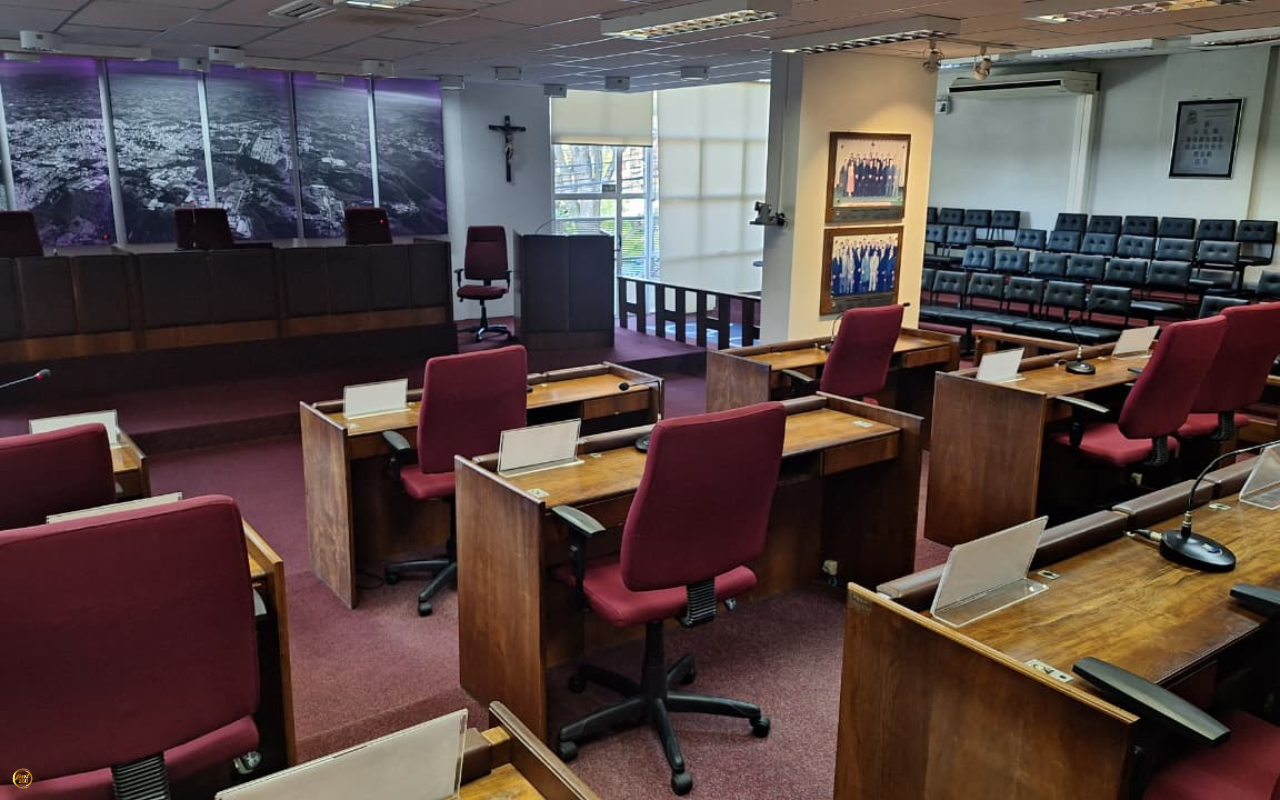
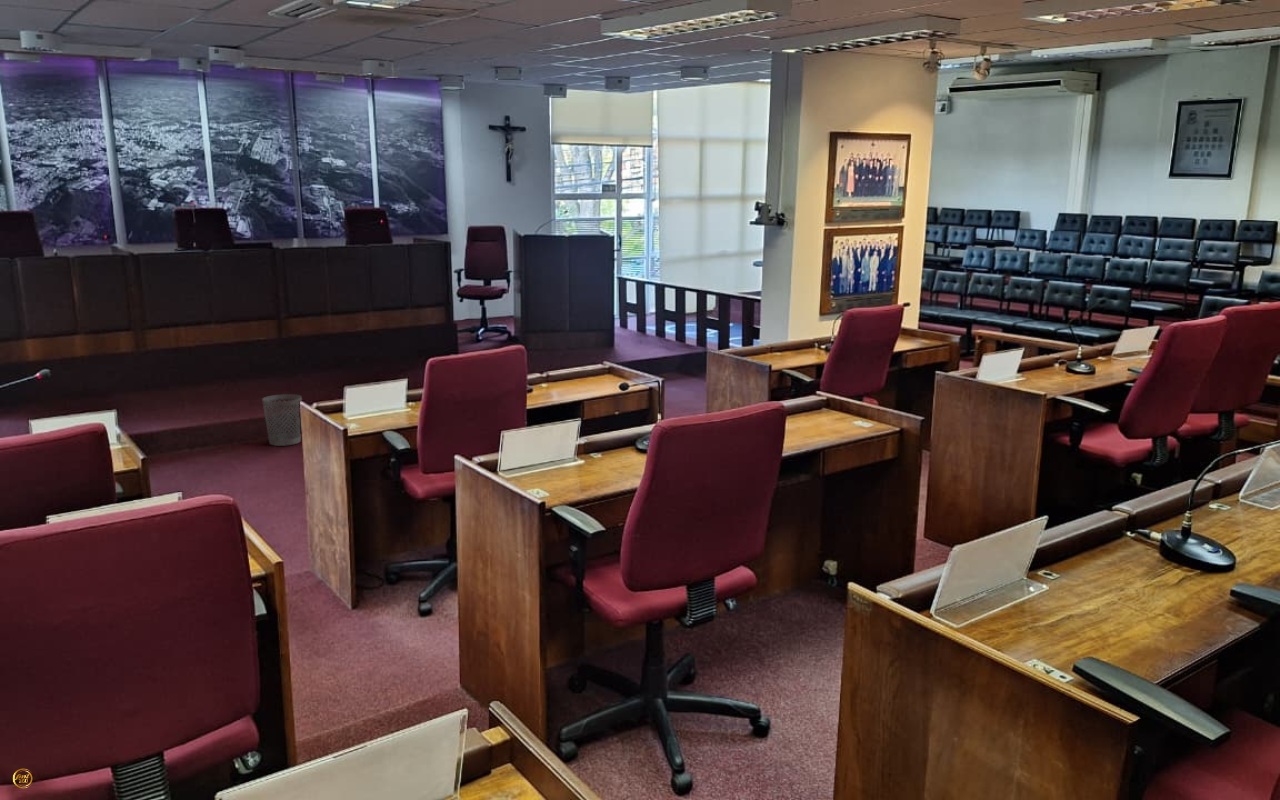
+ wastebasket (283, 420)
